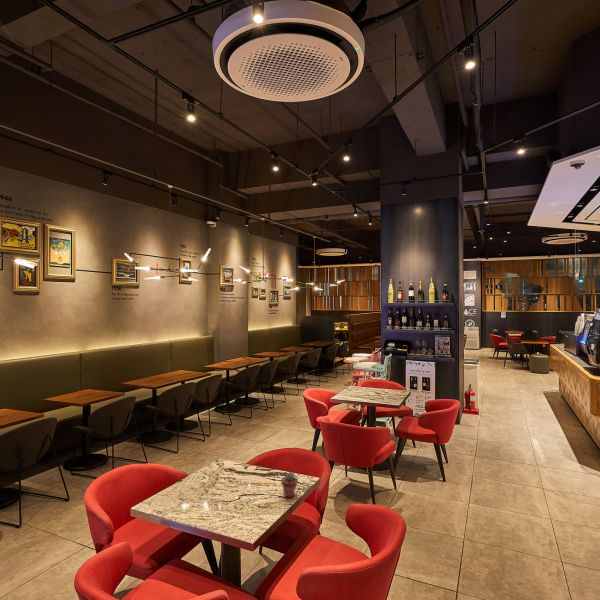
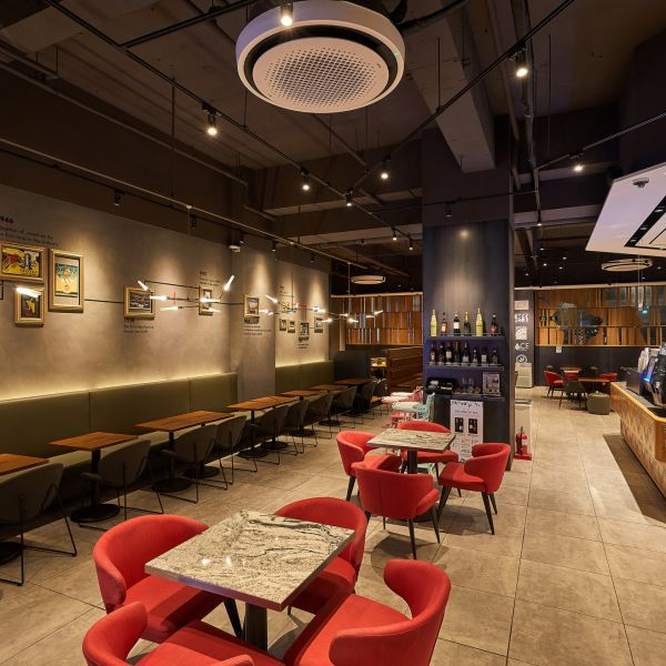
- potted succulent (289, 483)
